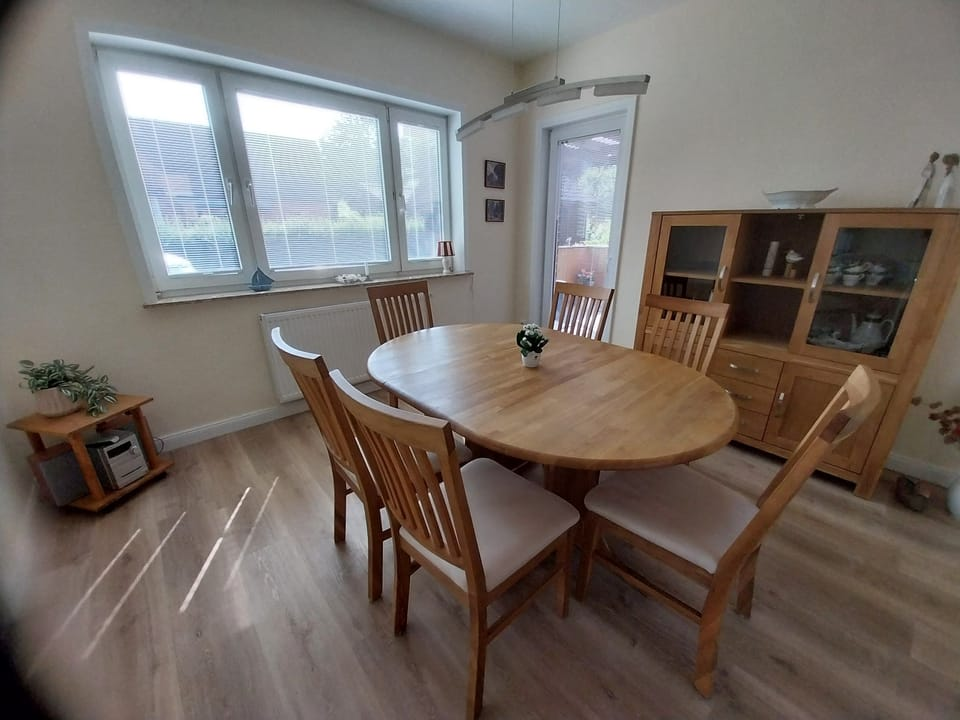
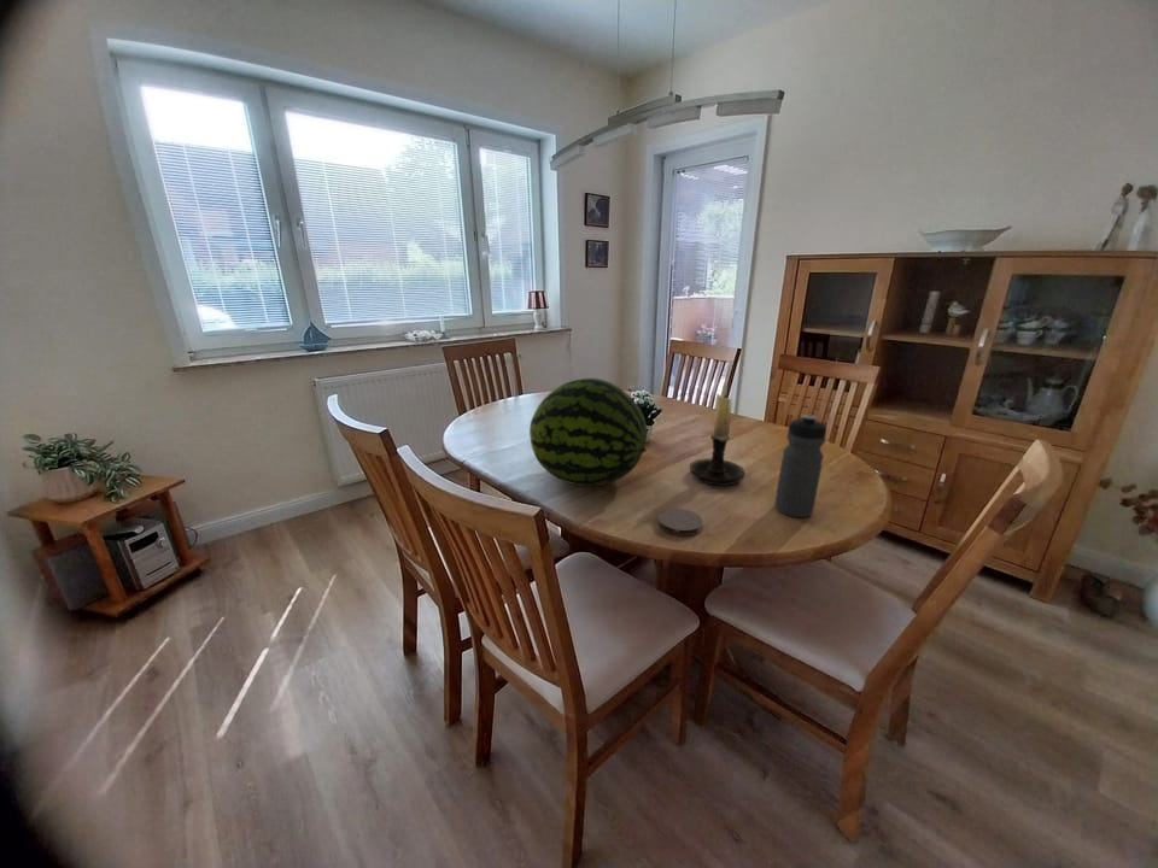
+ fruit (589, 430)
+ candle holder (721, 427)
+ coaster (679, 521)
+ water bottle (801, 464)
